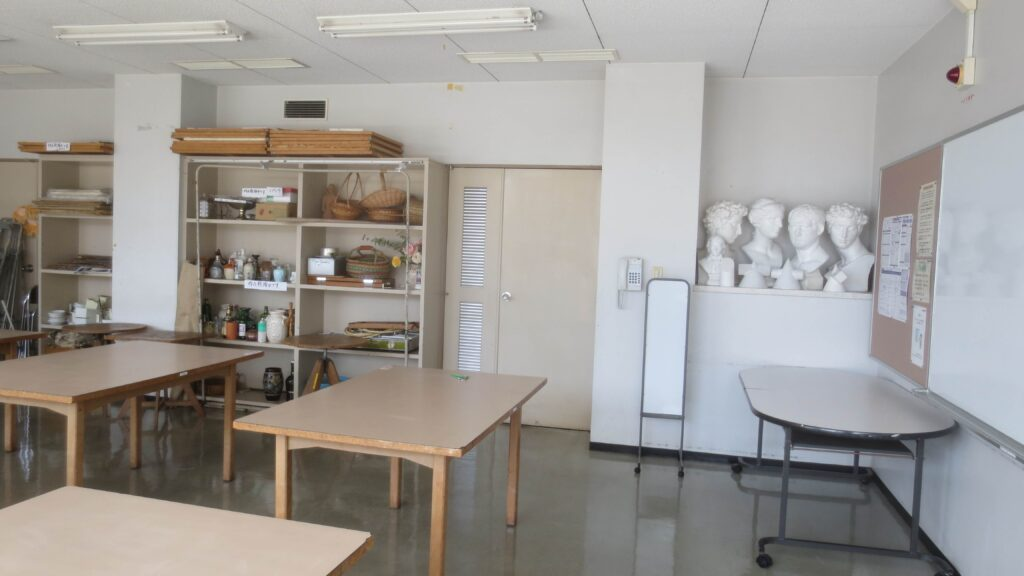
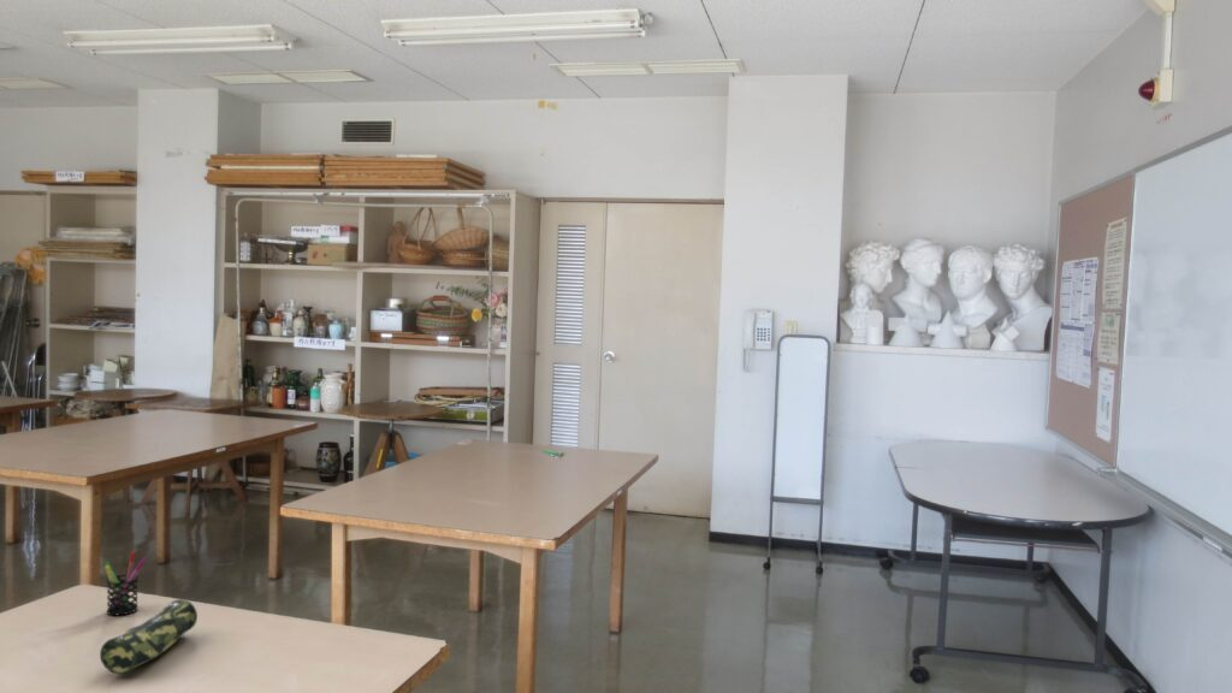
+ pen holder (120, 581)
+ pencil case (149, 636)
